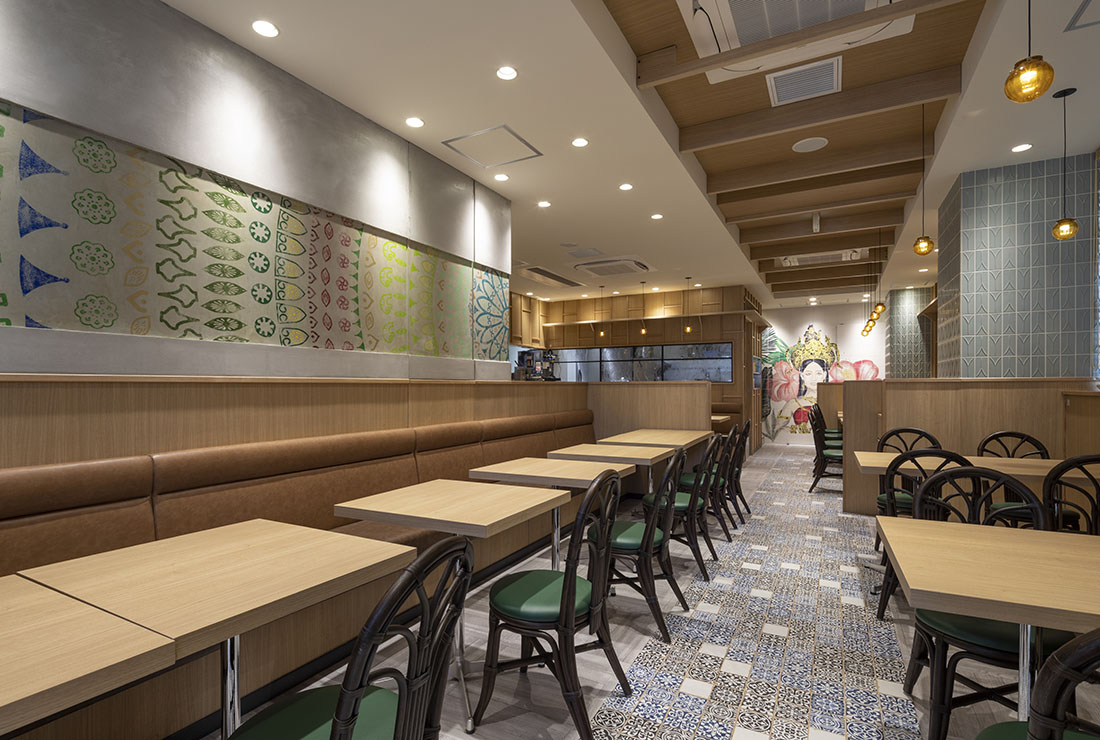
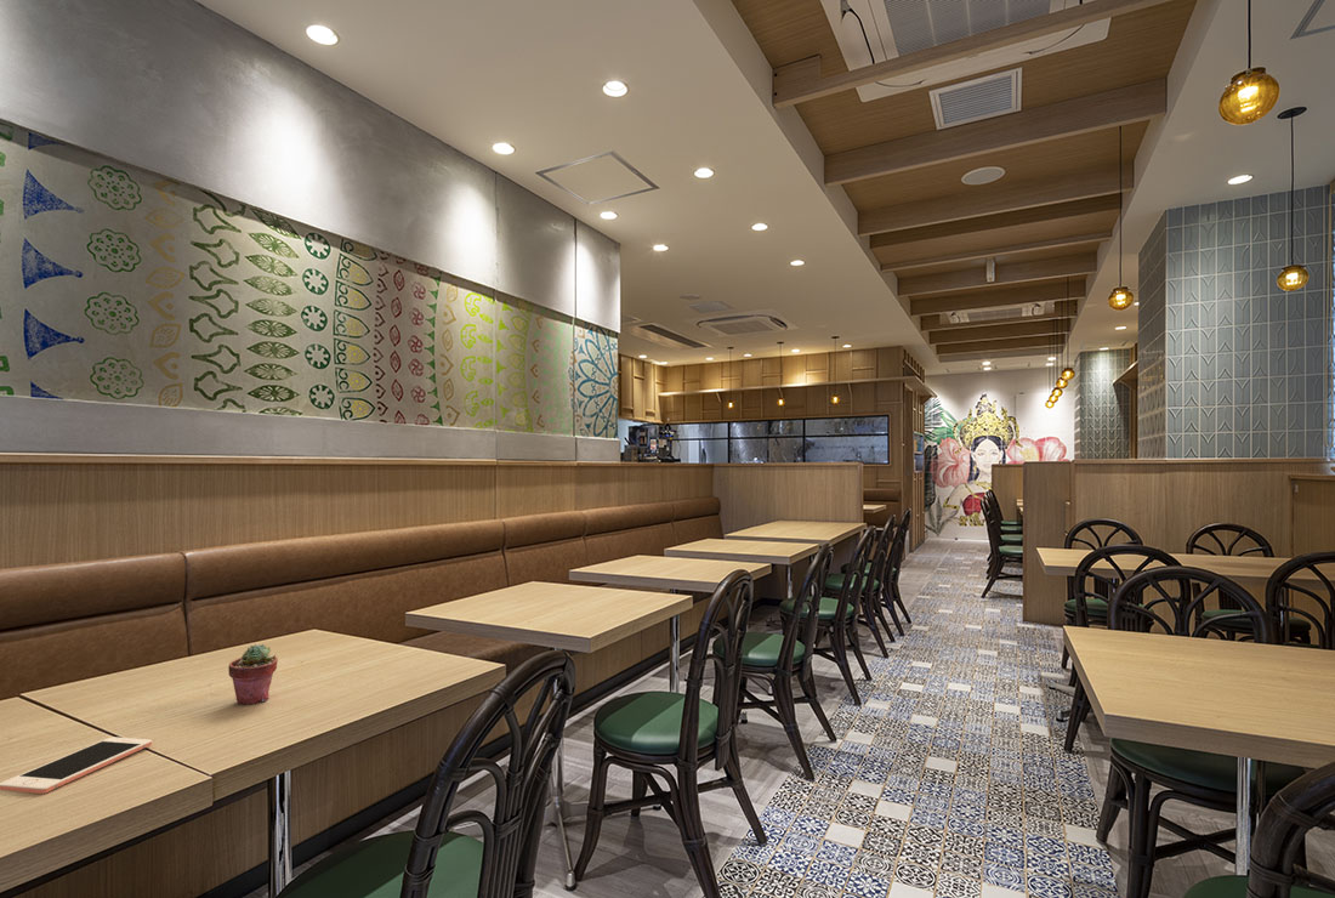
+ cell phone (80, 762)
+ potted succulent (252, 671)
